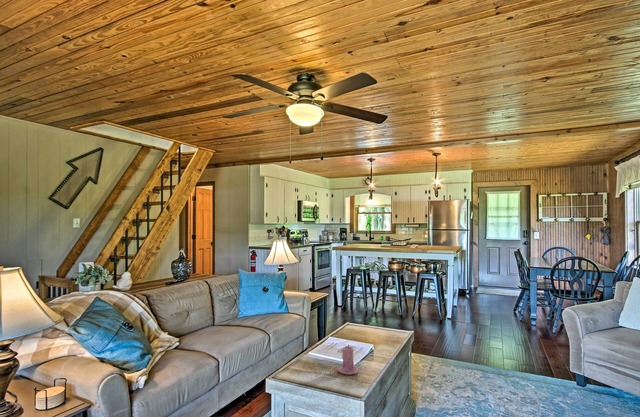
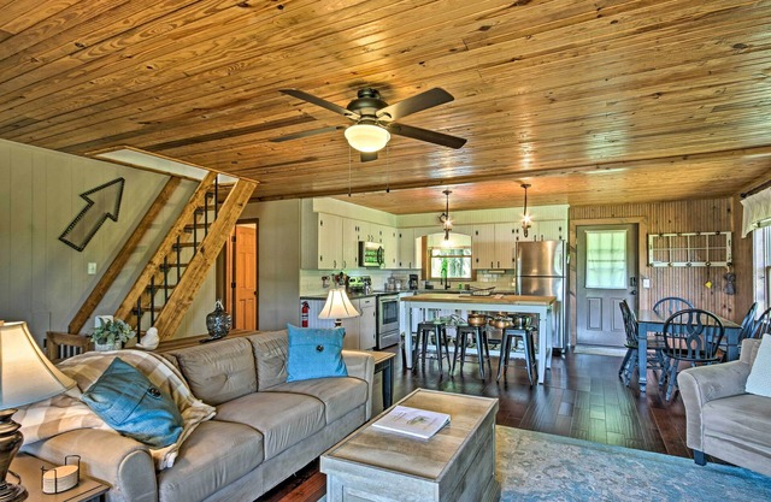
- candle (348, 357)
